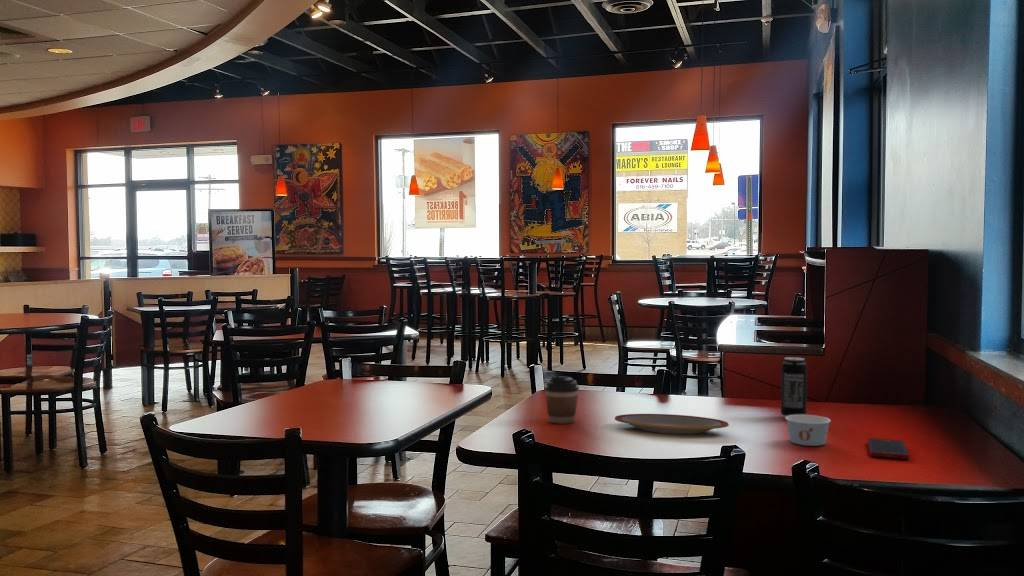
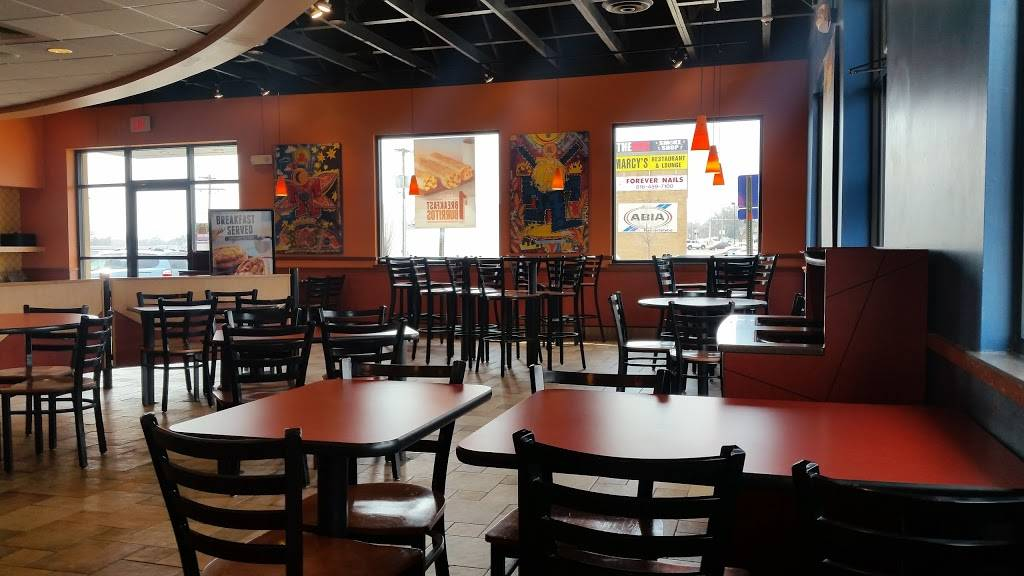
- plate (670, 425)
- cell phone (887, 448)
- coffee cup (561, 398)
- beverage can (793, 388)
- paper cup (807, 430)
